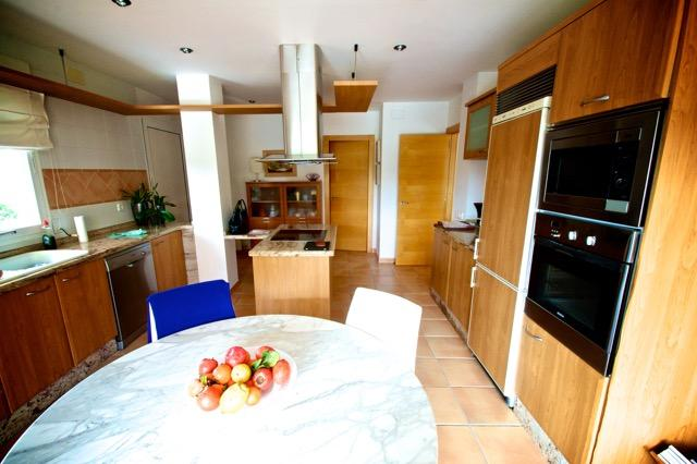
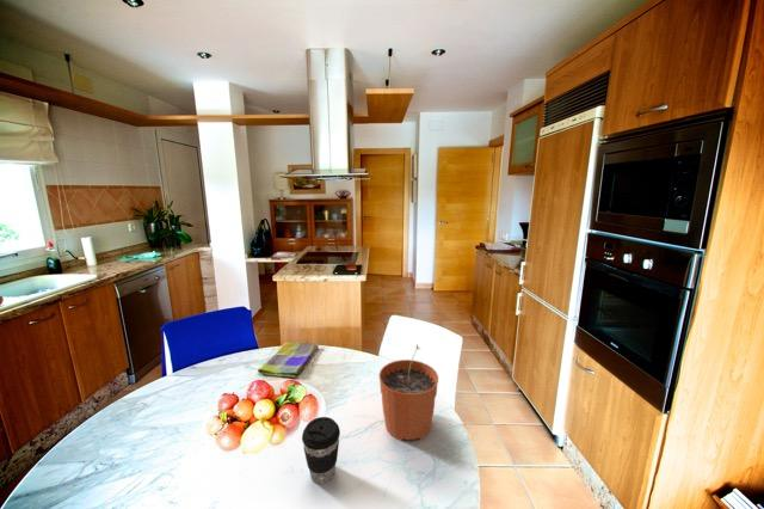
+ plant pot (408, 387)
+ dish towel (290, 357)
+ coffee cup (321, 450)
